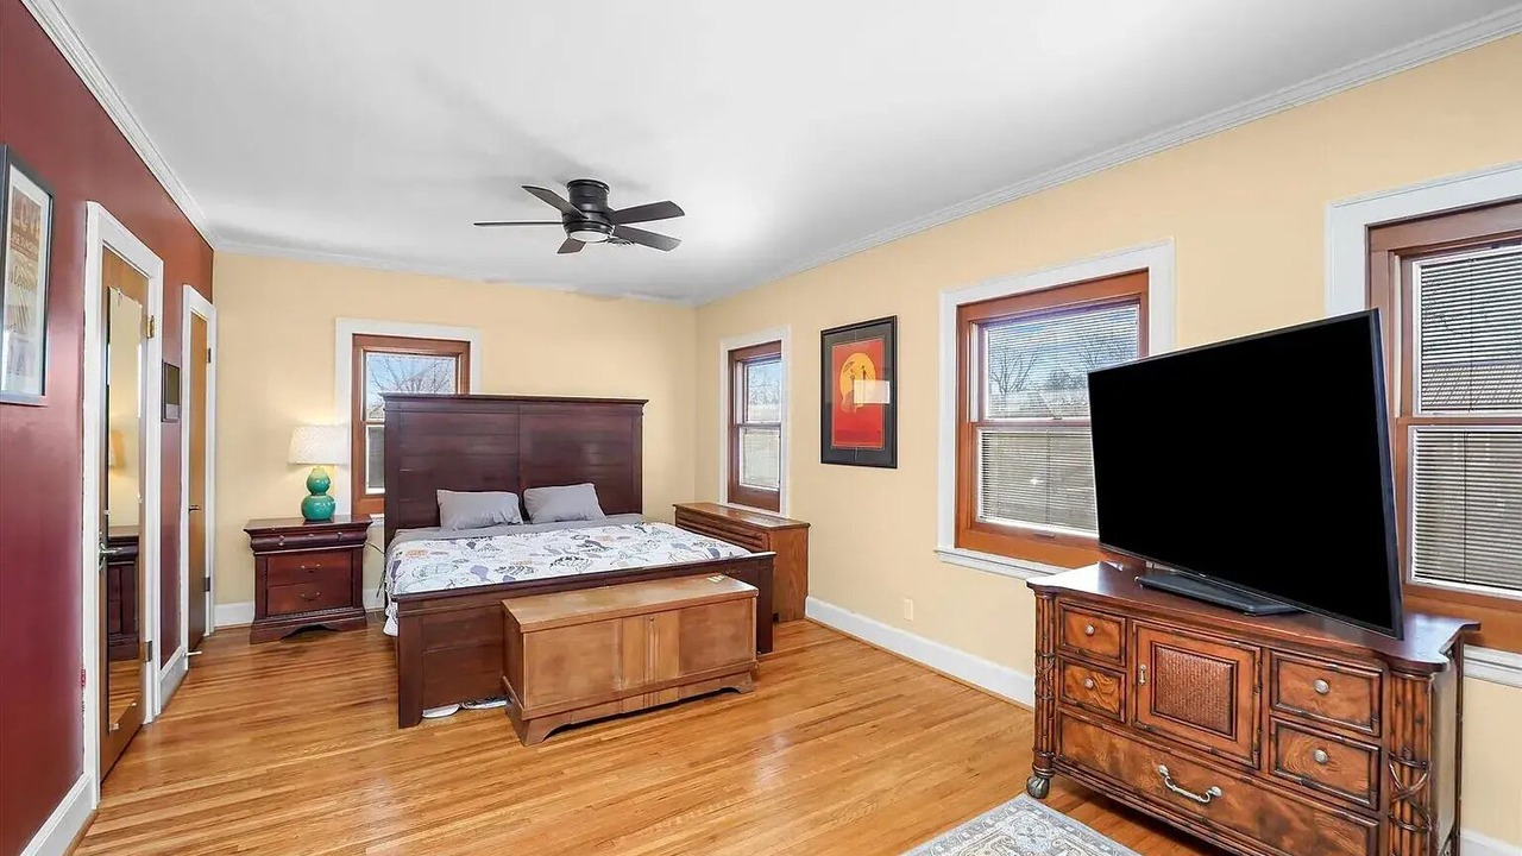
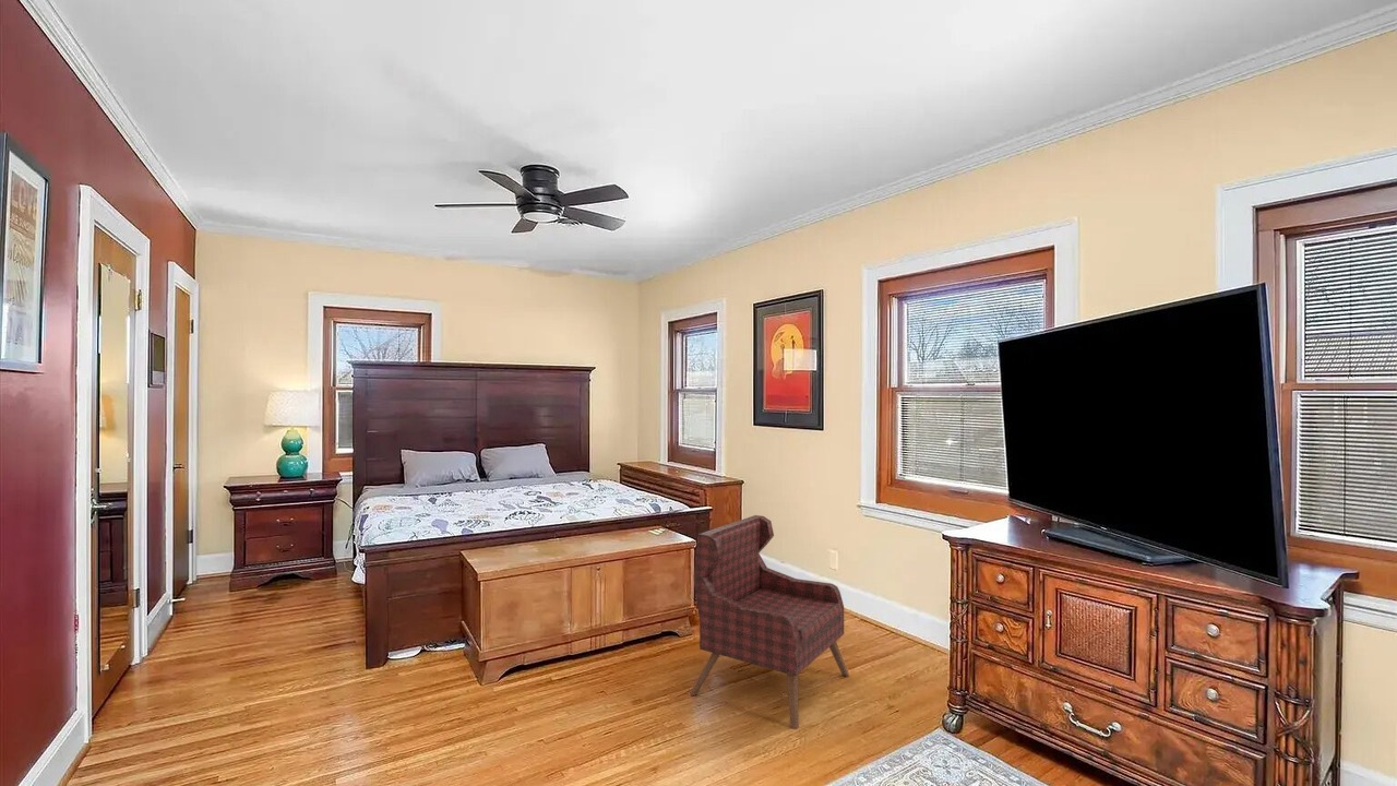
+ armchair (772, 607)
